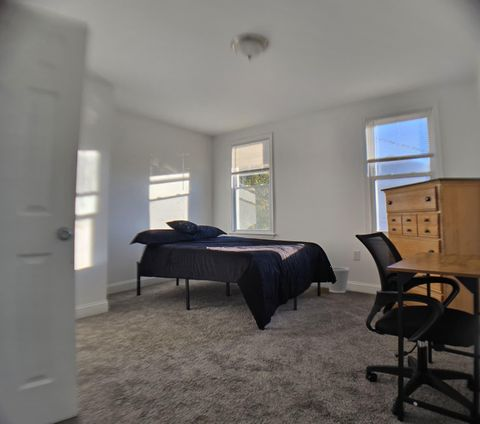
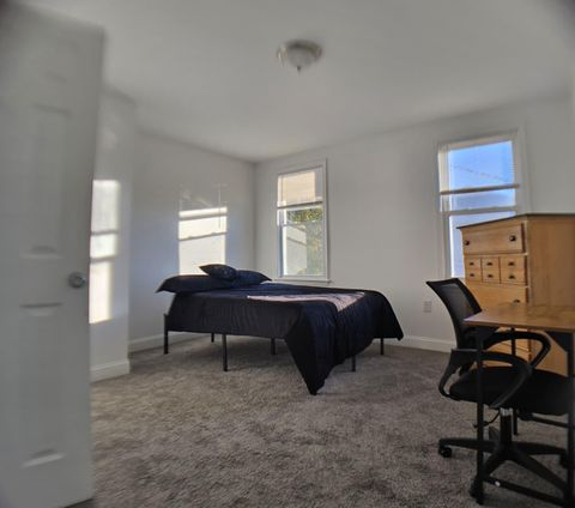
- wastebasket (337, 279)
